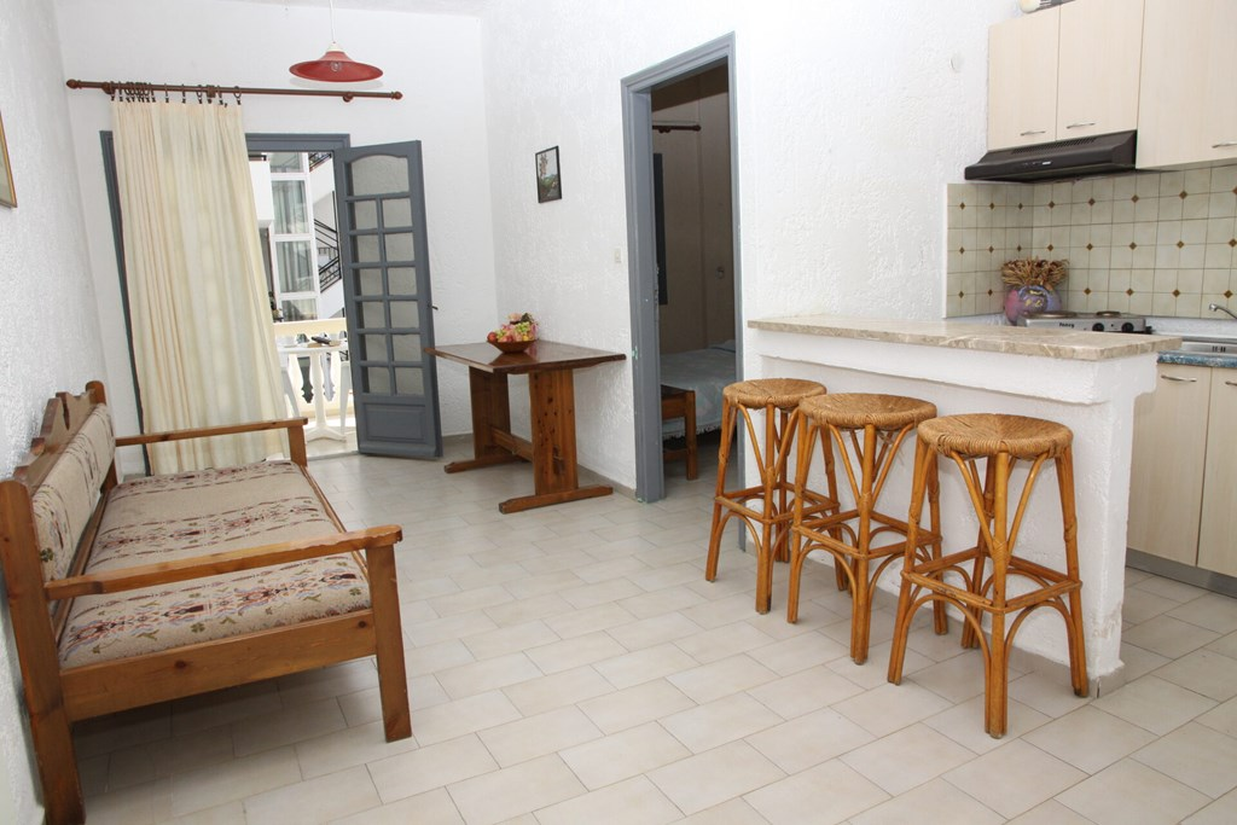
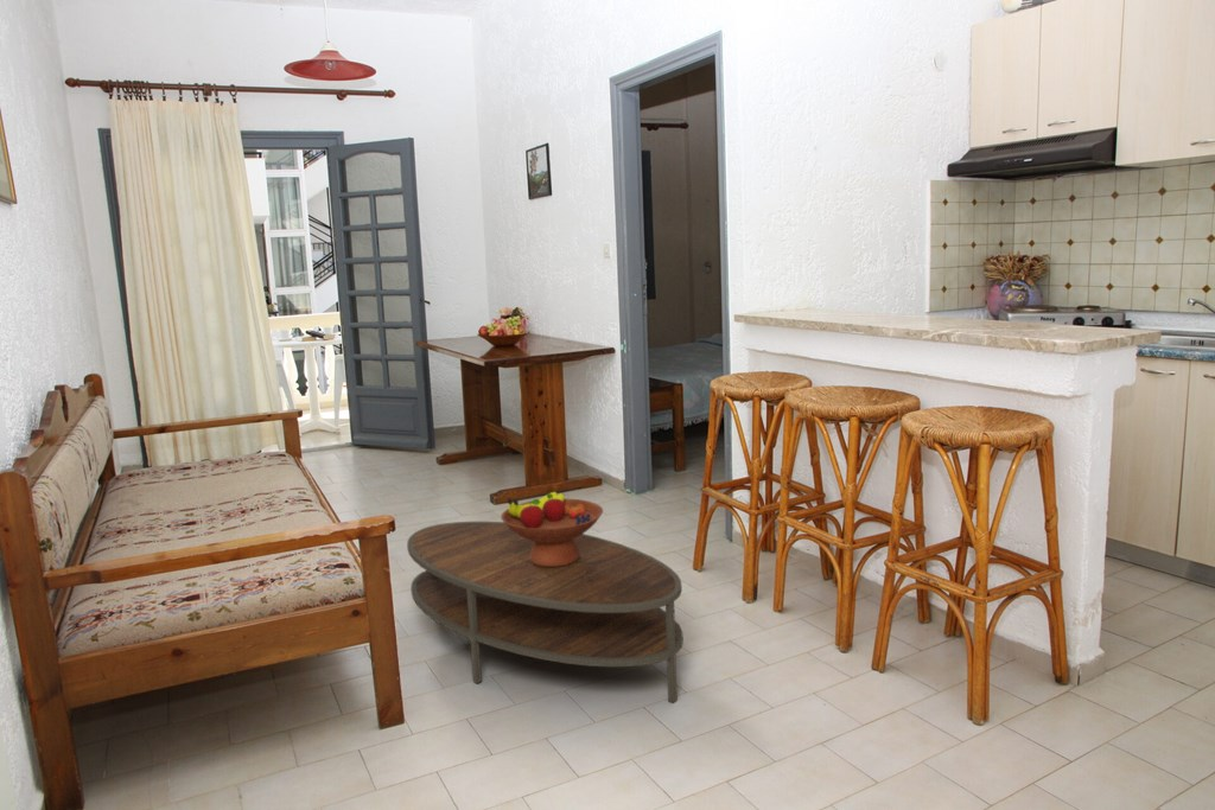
+ coffee table (535, 604)
+ fruit bowl (553, 527)
